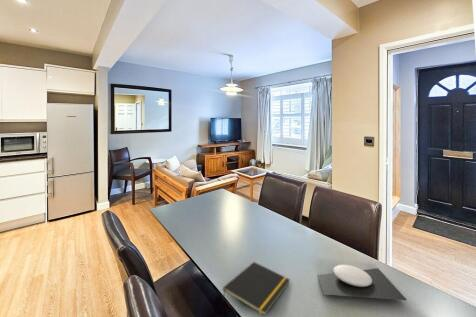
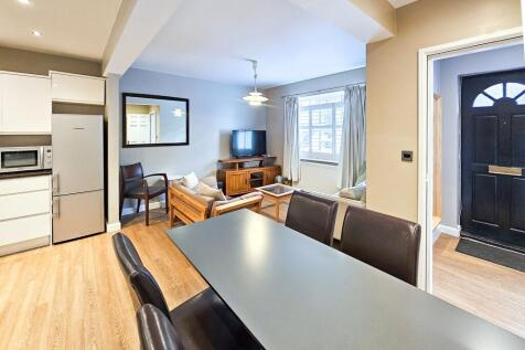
- notepad (258, 284)
- plate (352, 274)
